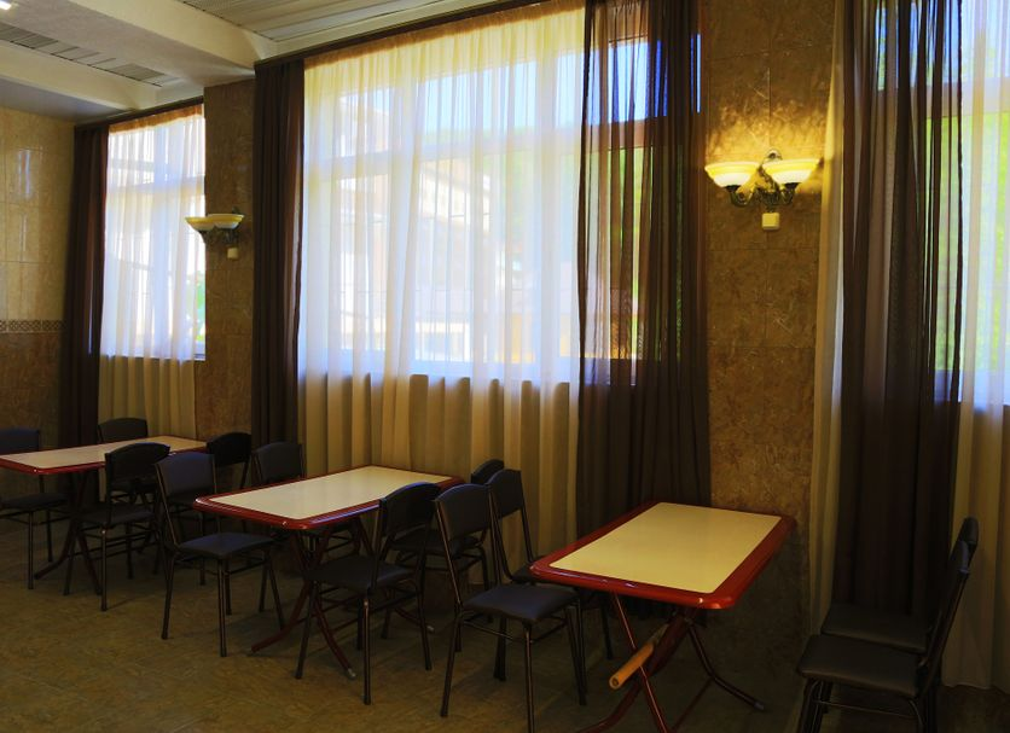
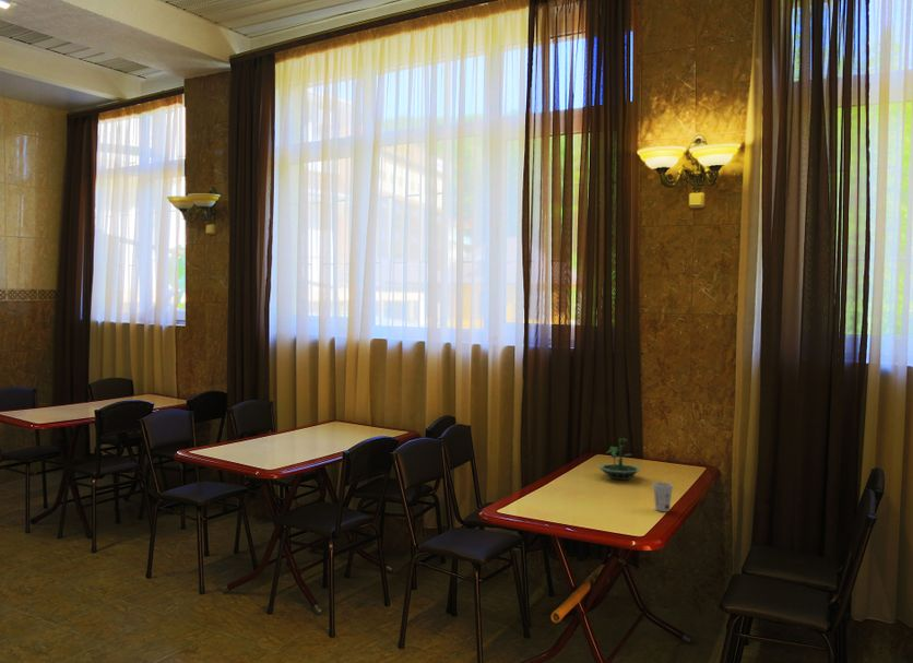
+ terrarium (620, 445)
+ cup (662, 497)
